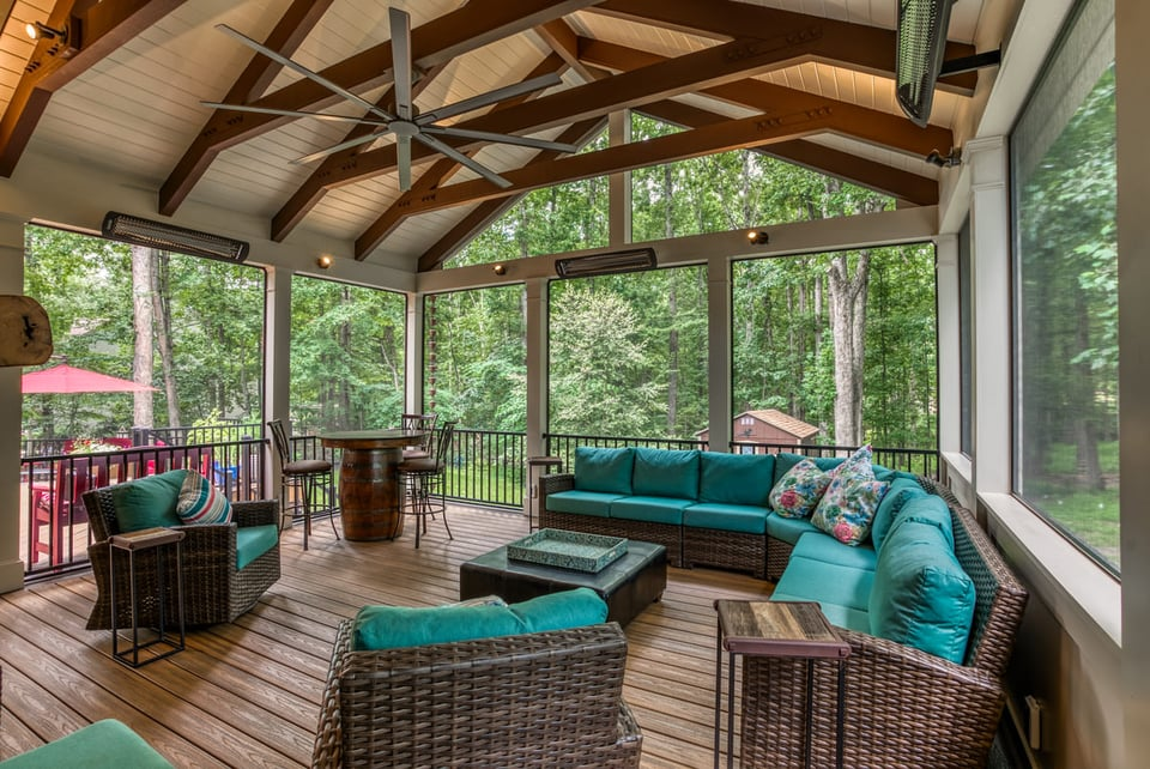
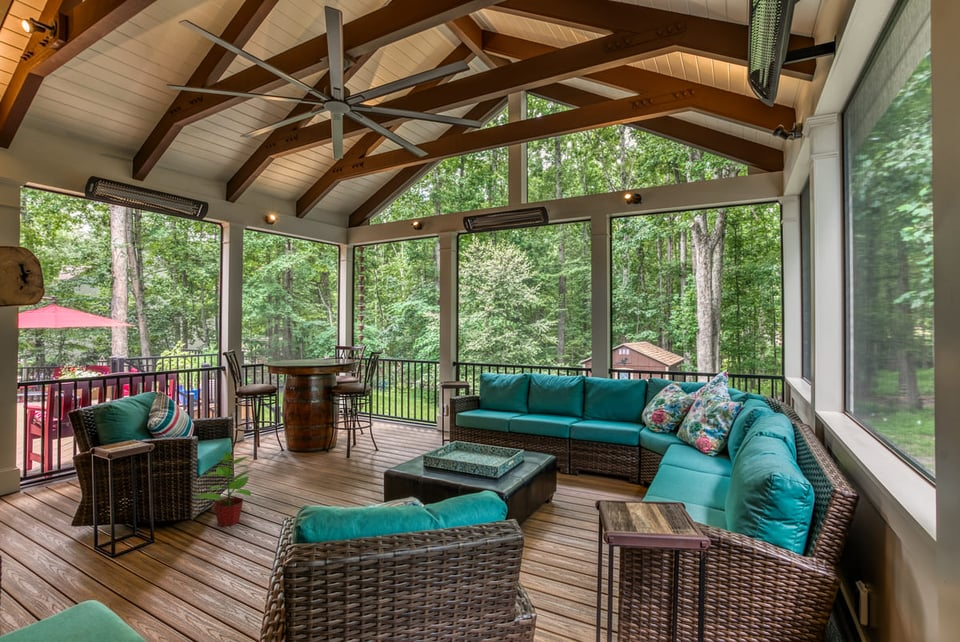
+ potted plant (230, 486)
